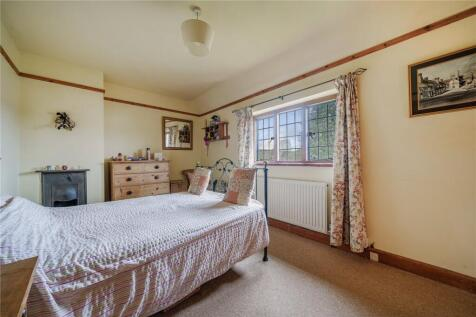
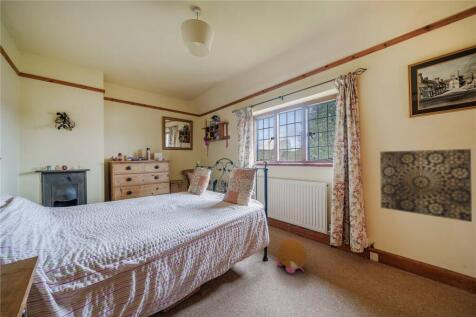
+ plush toy (291, 253)
+ wall art (420, 182)
